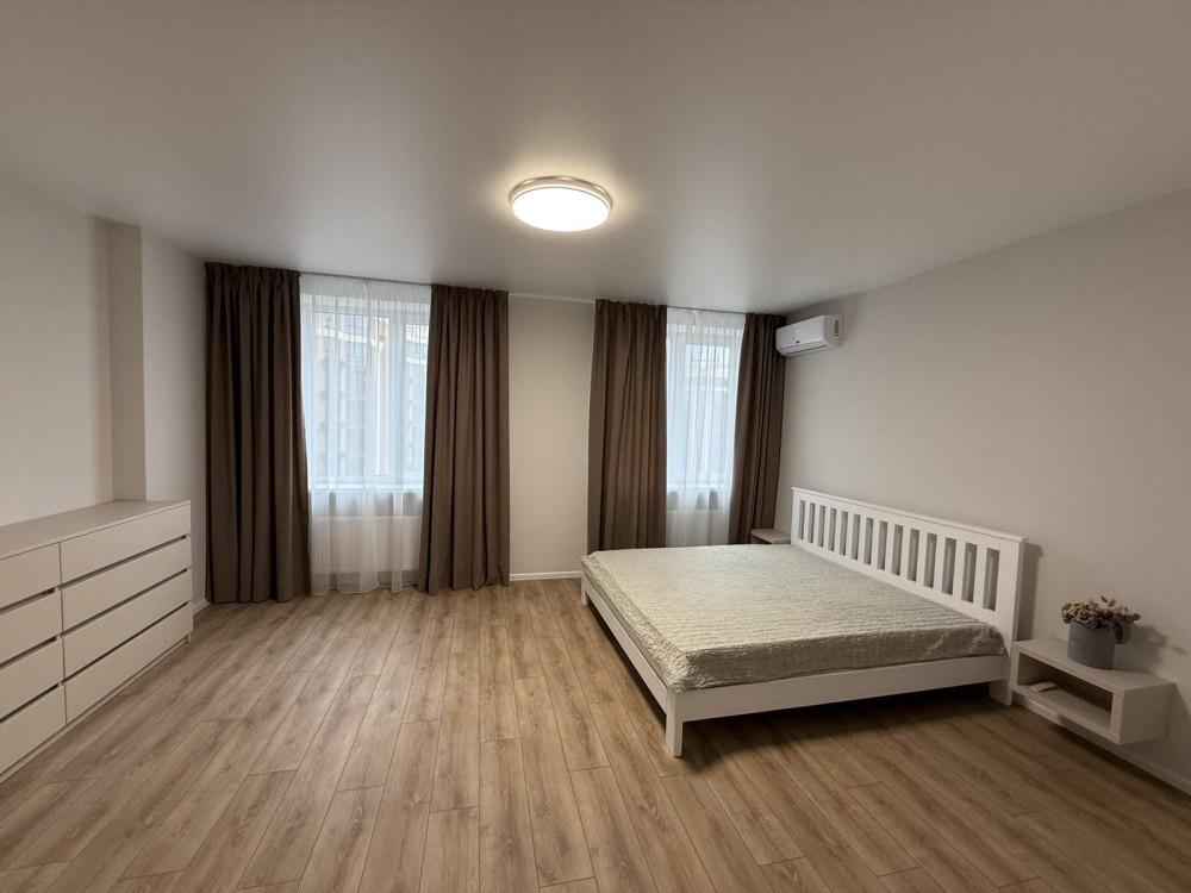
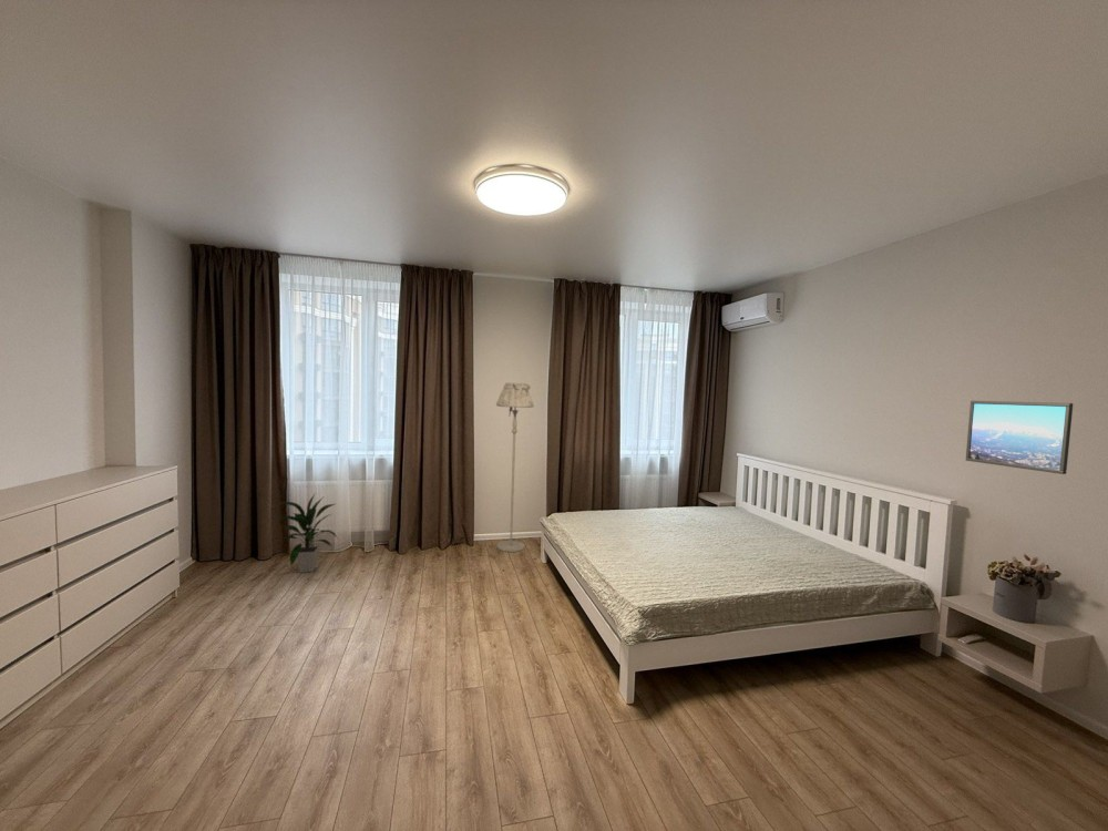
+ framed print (1014, 434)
+ floor lamp (513, 465)
+ indoor plant (305, 532)
